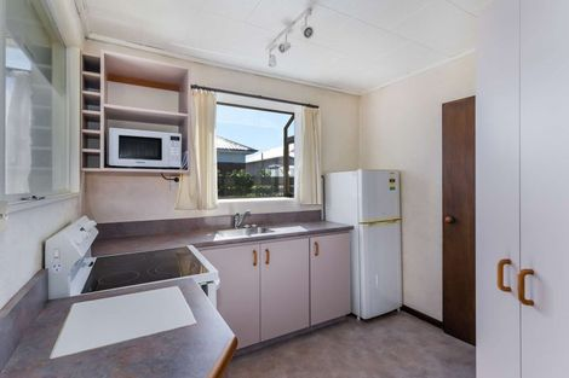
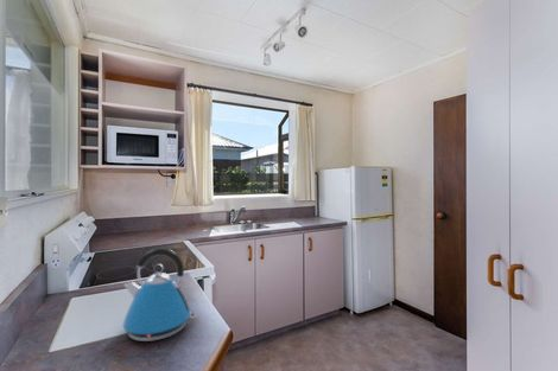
+ kettle (160, 287)
